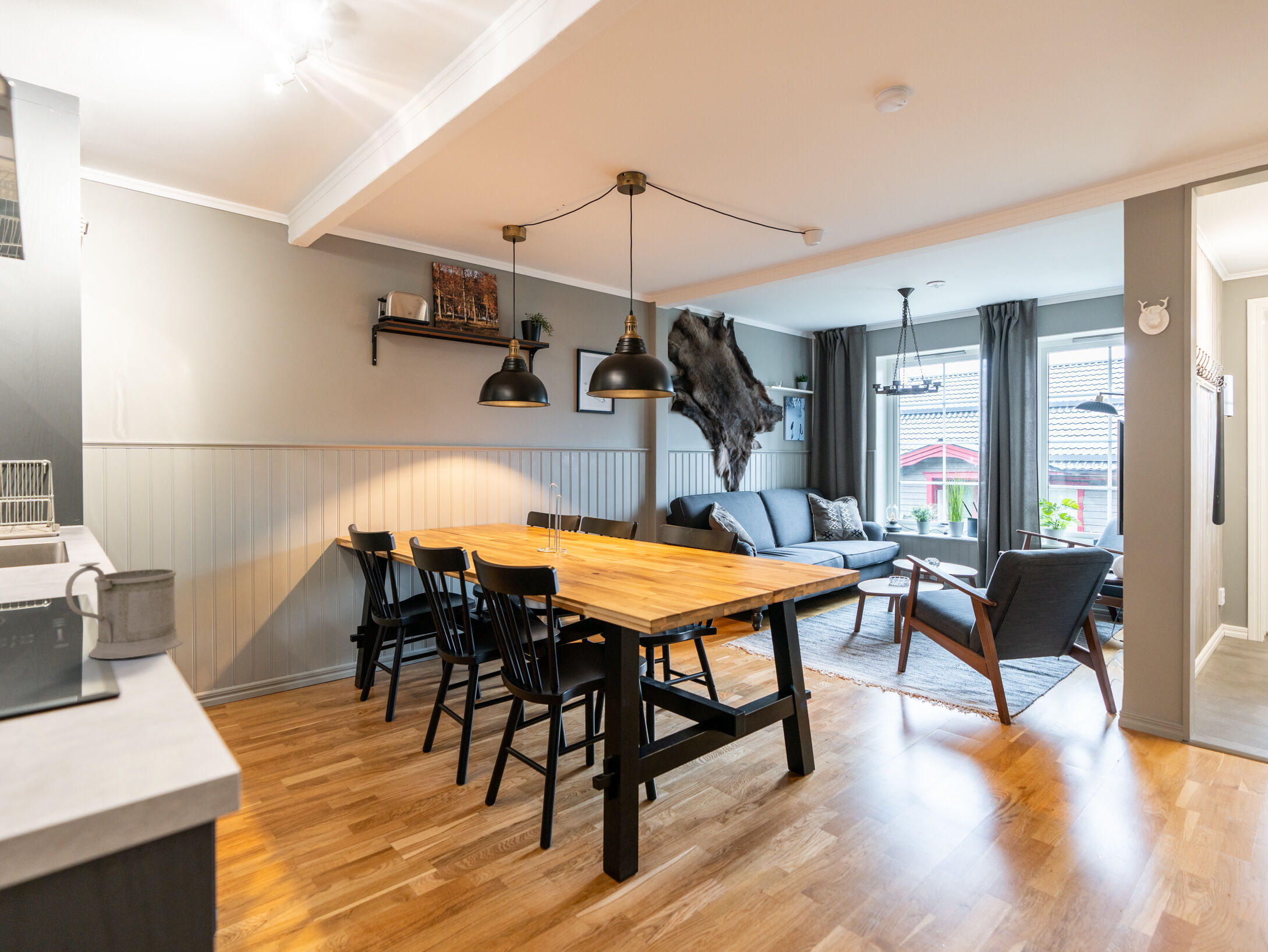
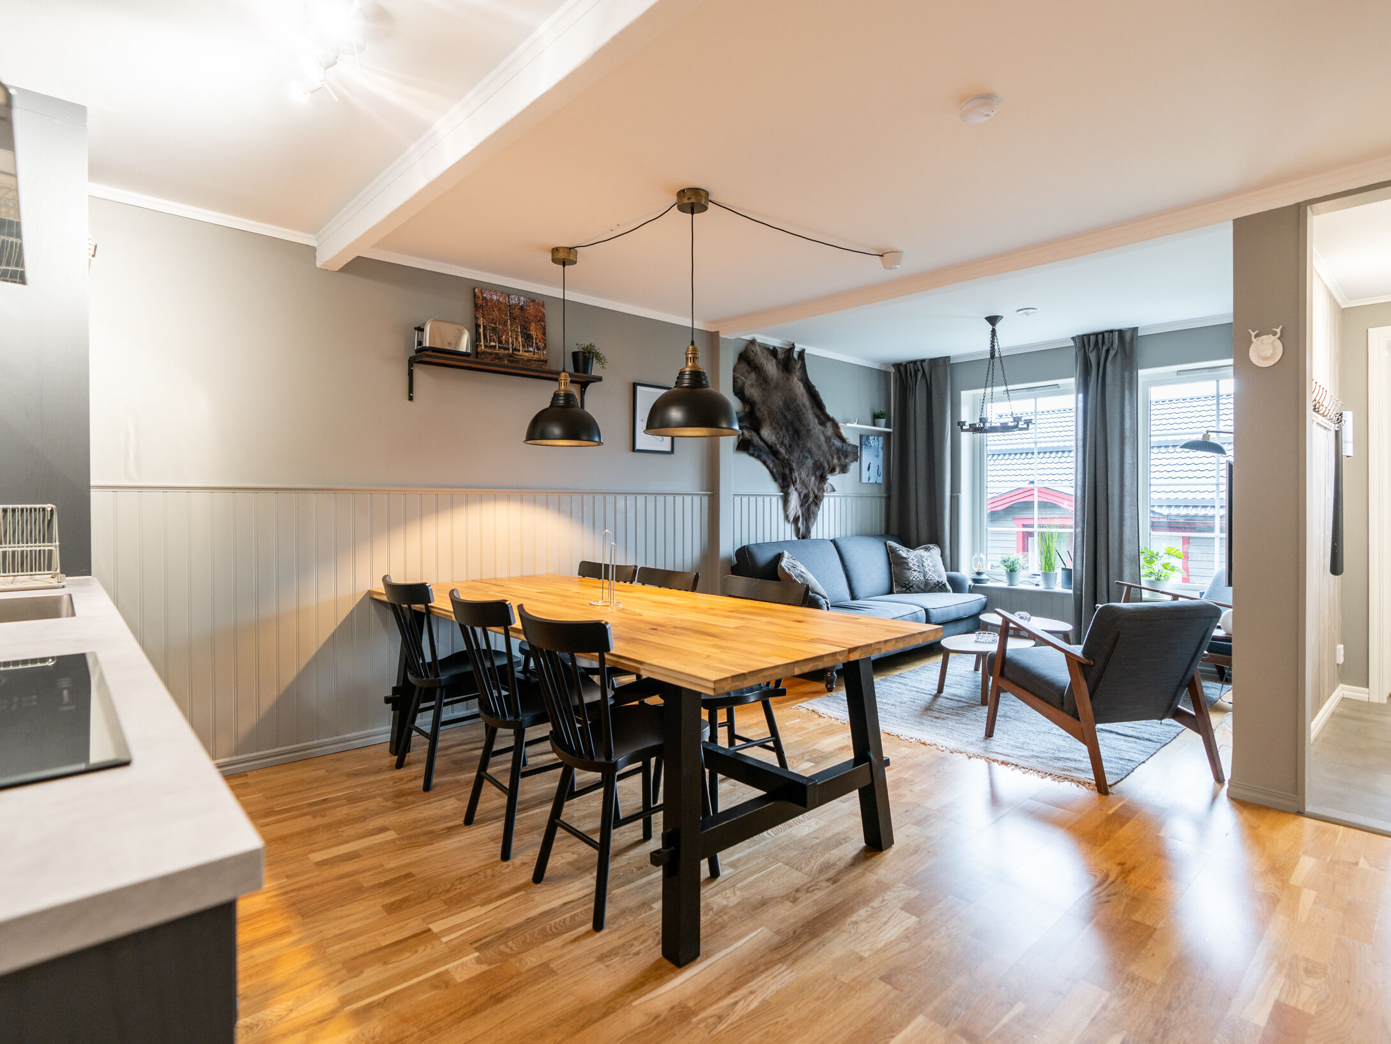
- mug (121, 606)
